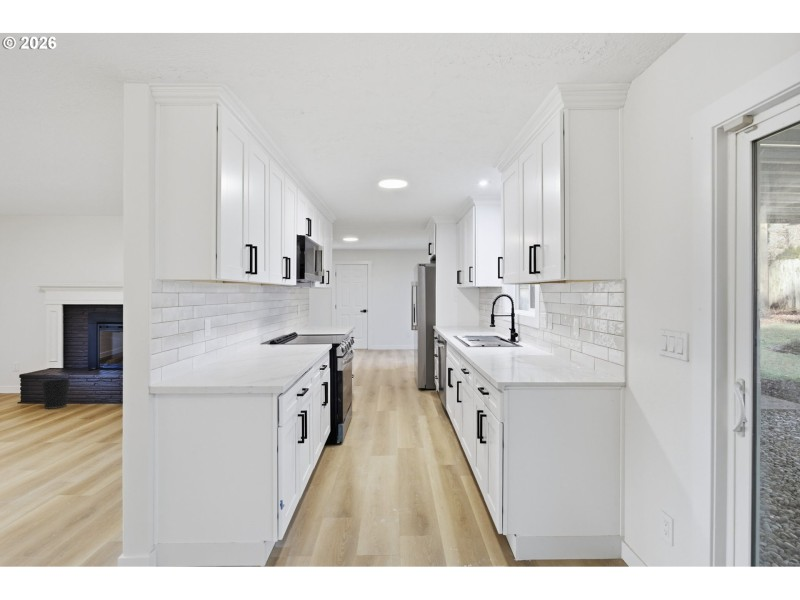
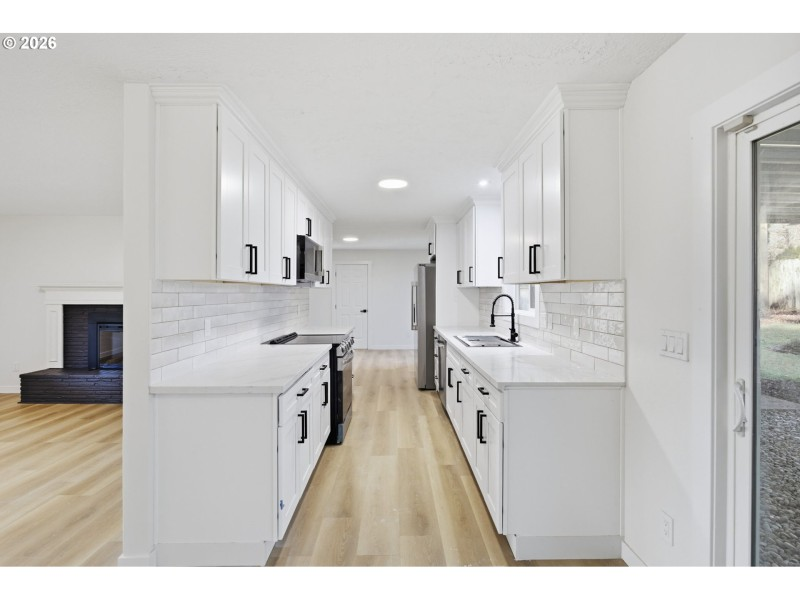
- wastebasket (55, 393)
